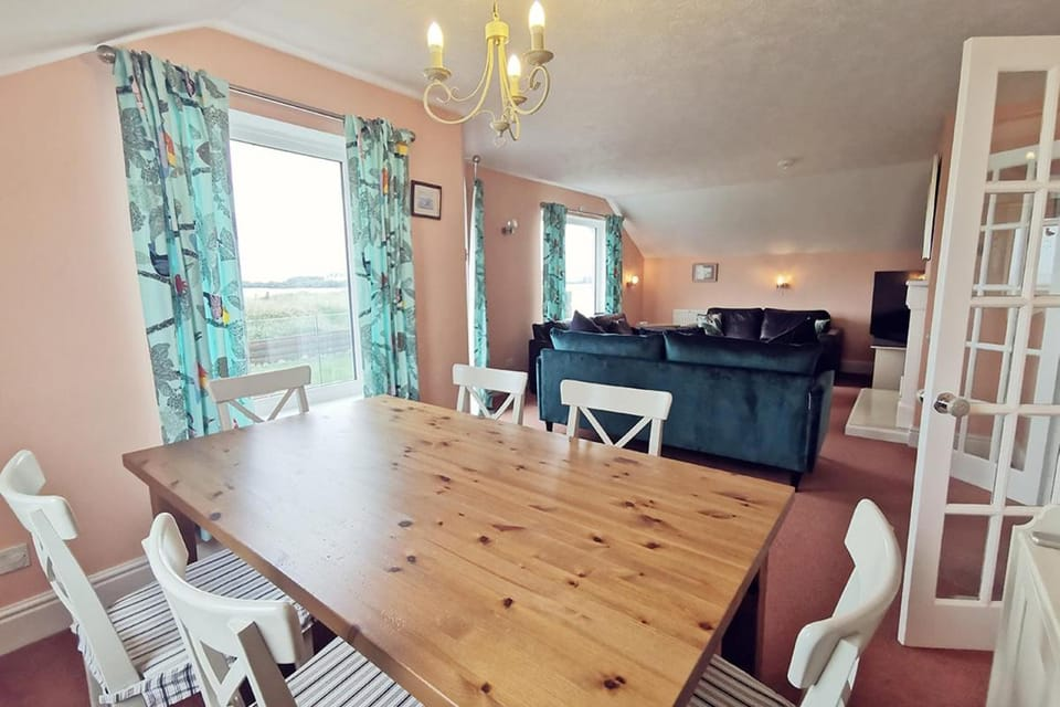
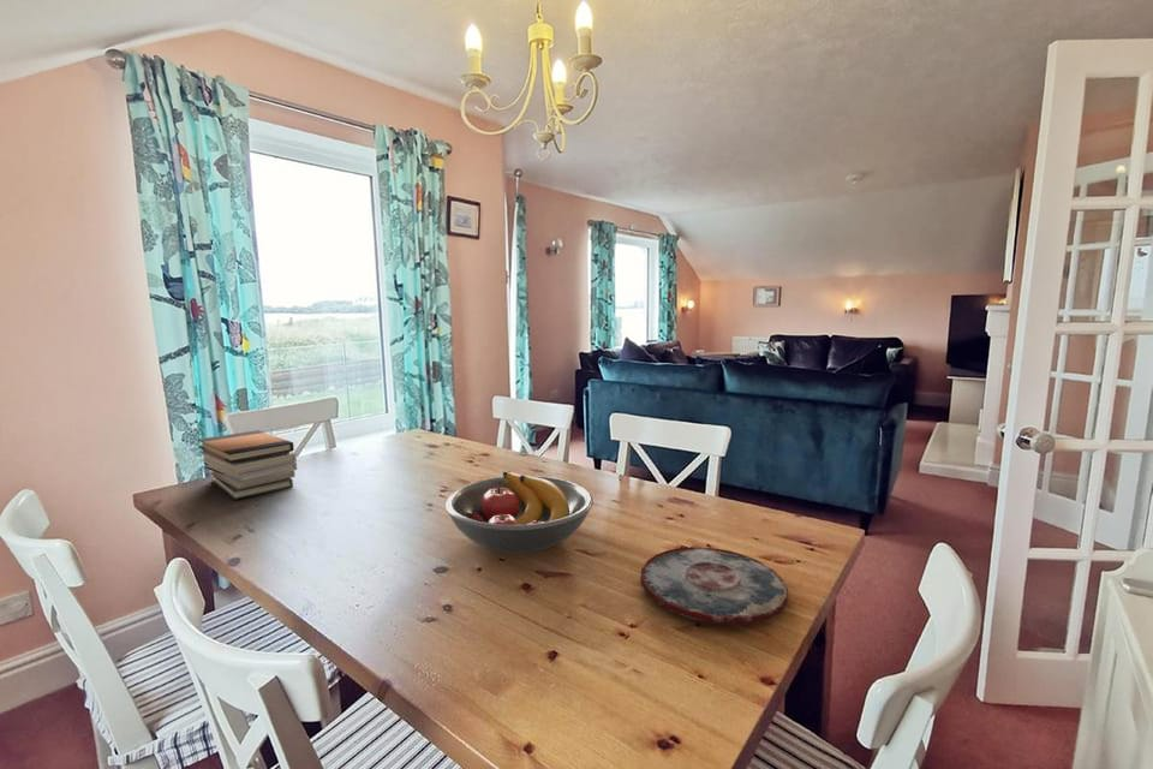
+ plate (711, 580)
+ book stack (249, 461)
+ fruit bowl (520, 512)
